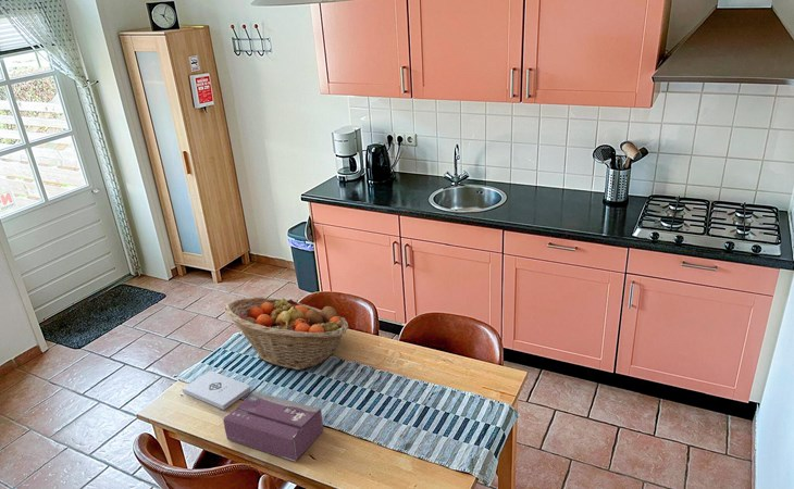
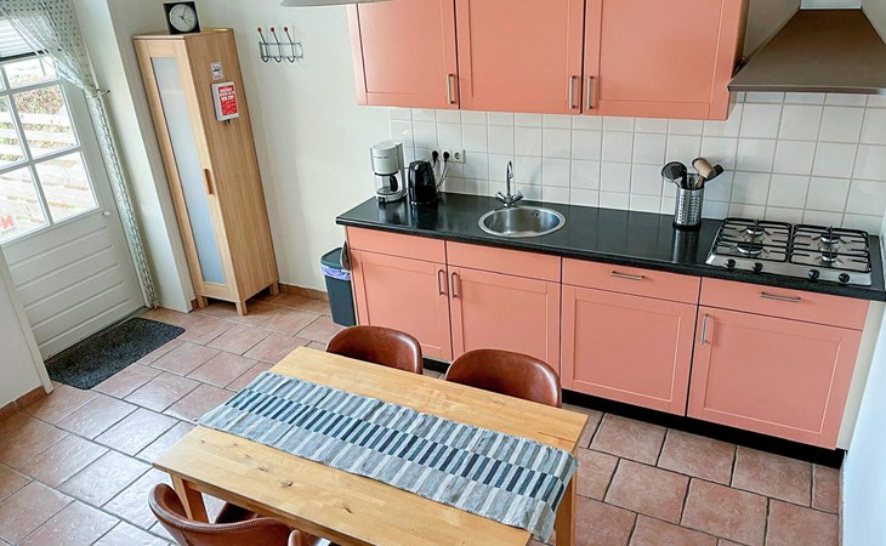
- fruit basket (287, 325)
- tissue box (273, 424)
- notepad (216, 389)
